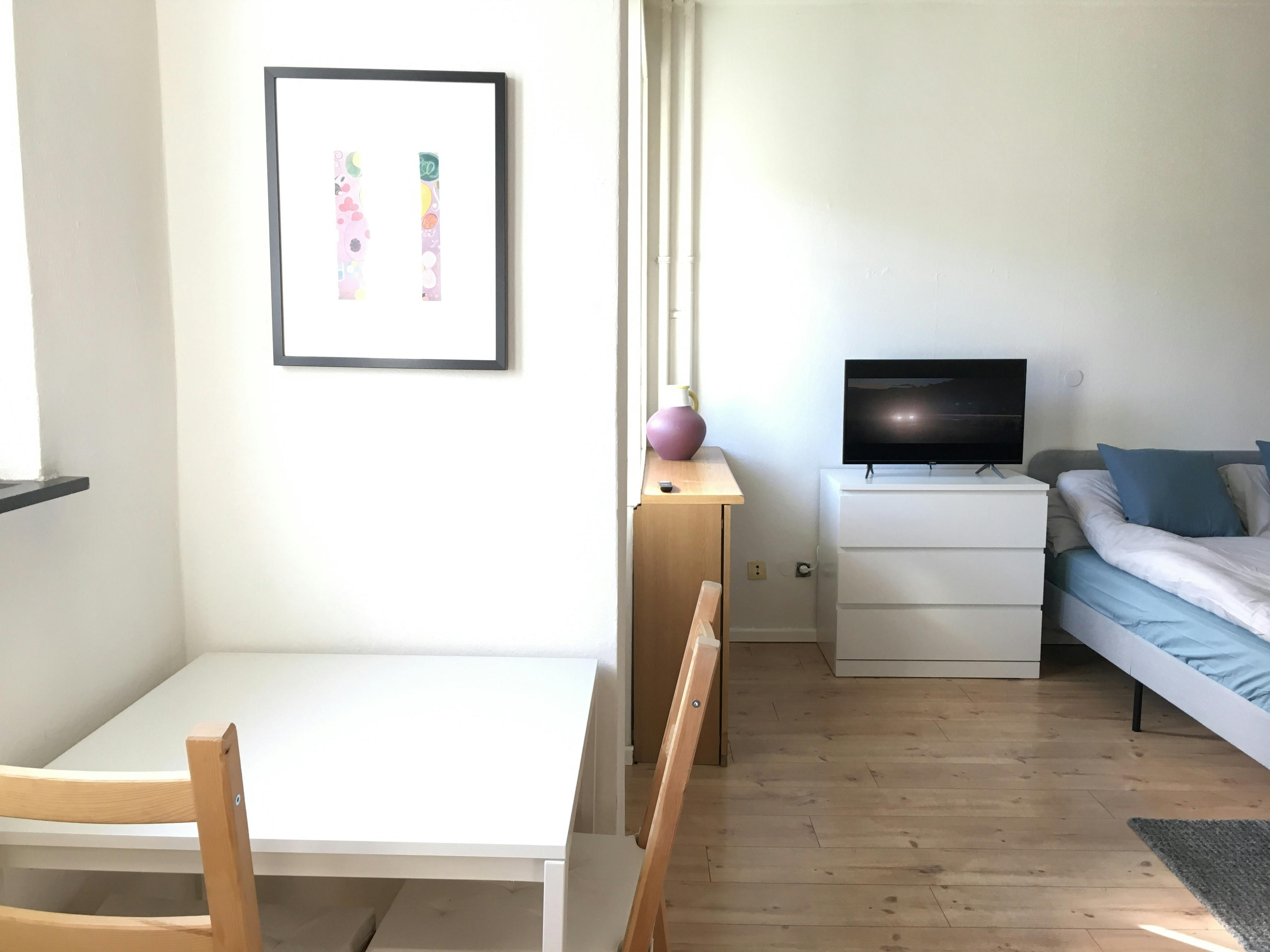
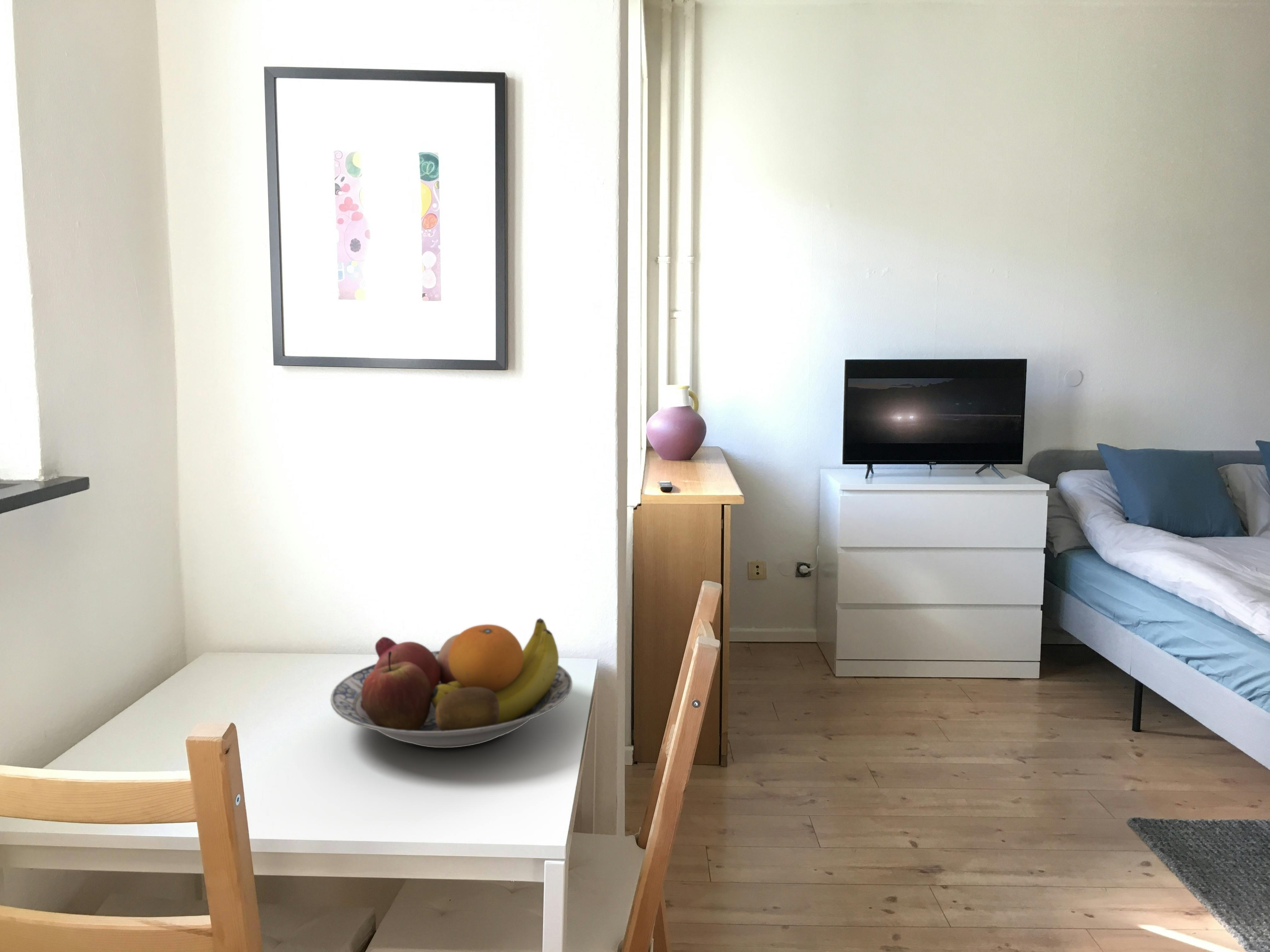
+ fruit bowl (454, 676)
